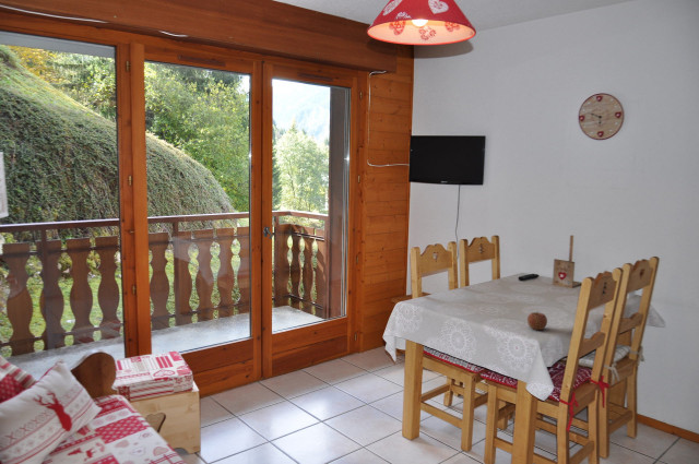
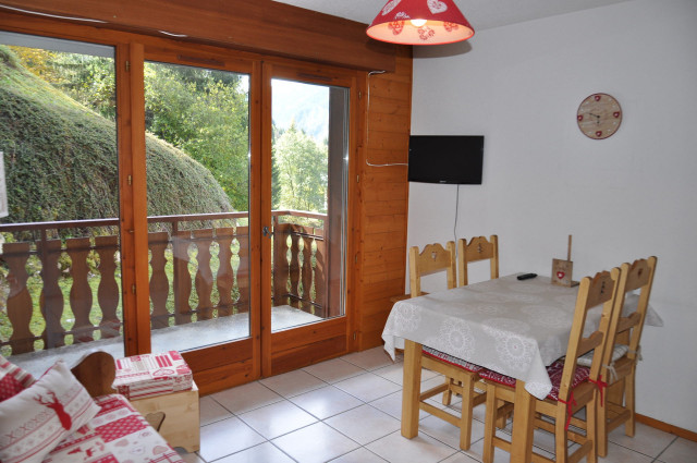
- apple (536, 320)
